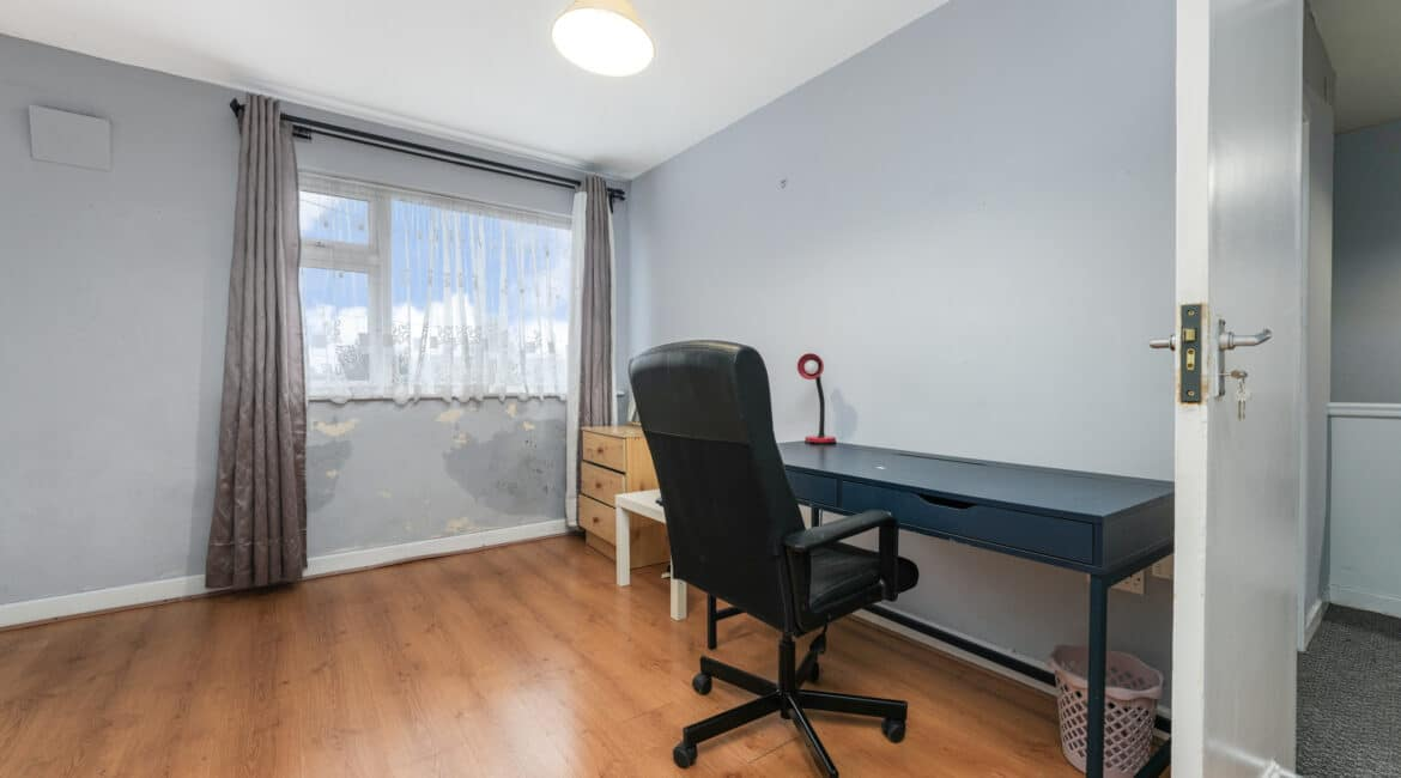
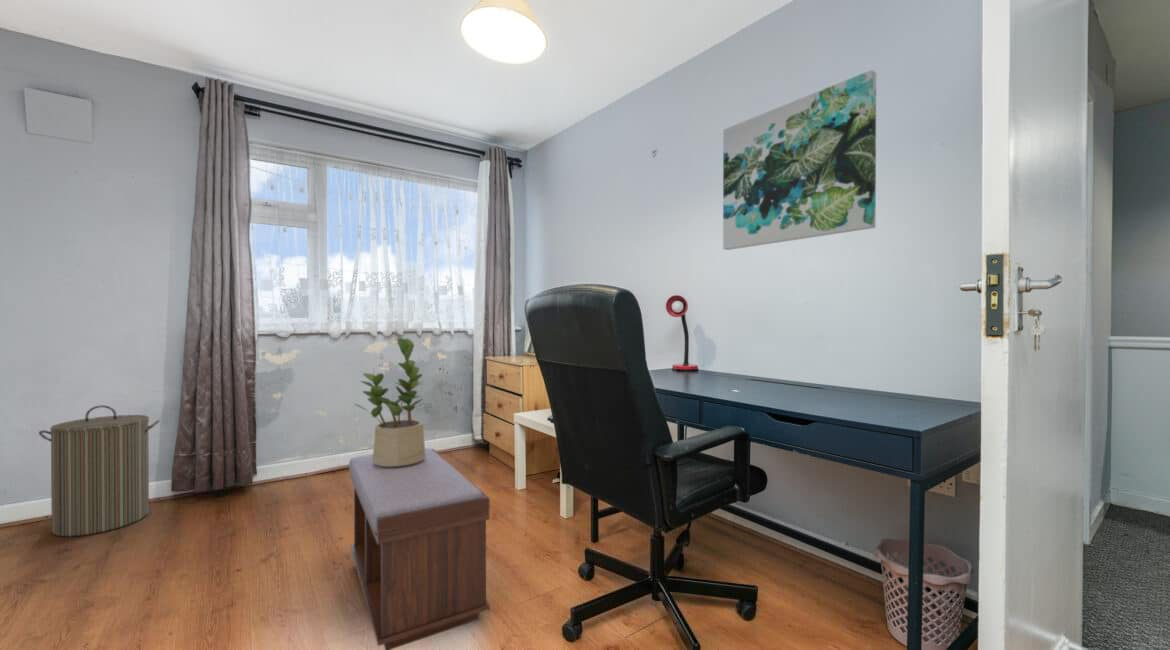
+ wall art (790, 172)
+ laundry hamper (102, 463)
+ bench (410, 529)
+ potted plant (391, 401)
